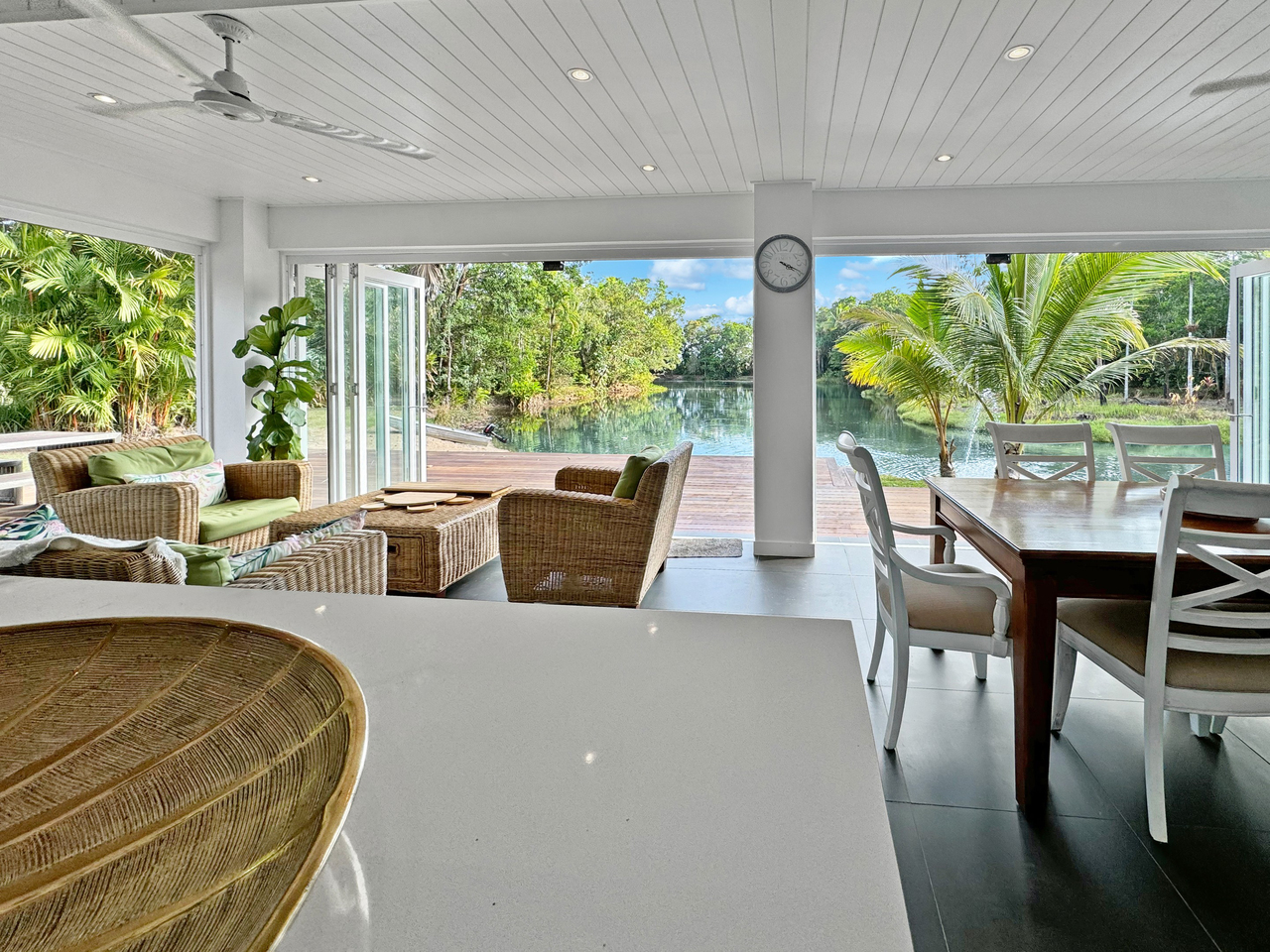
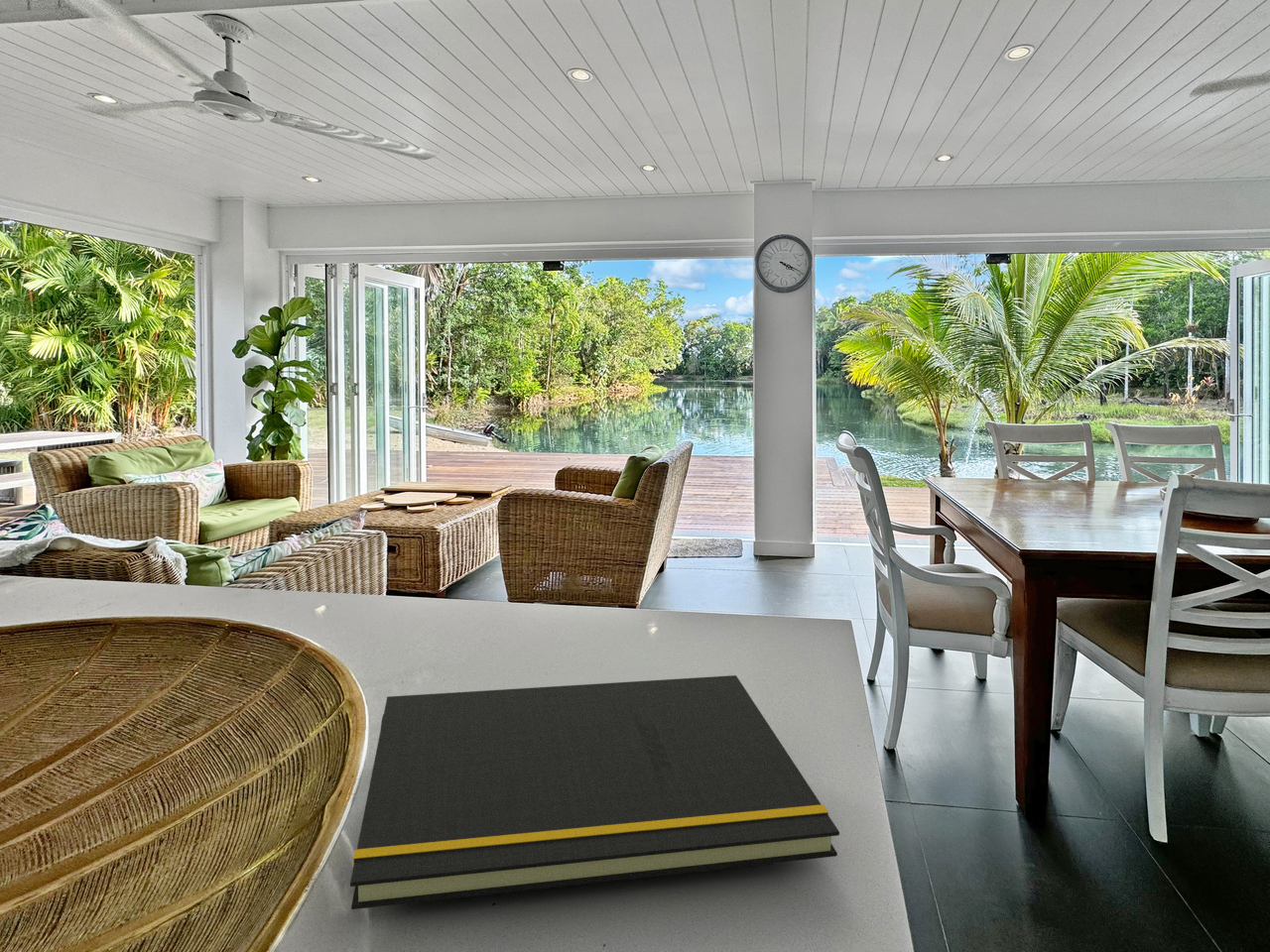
+ notepad (585, 767)
